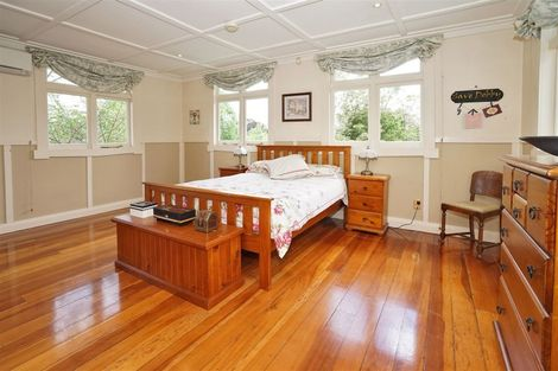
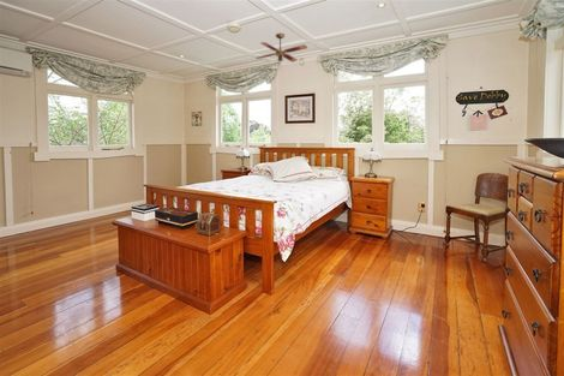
+ ceiling fan (280, 48)
